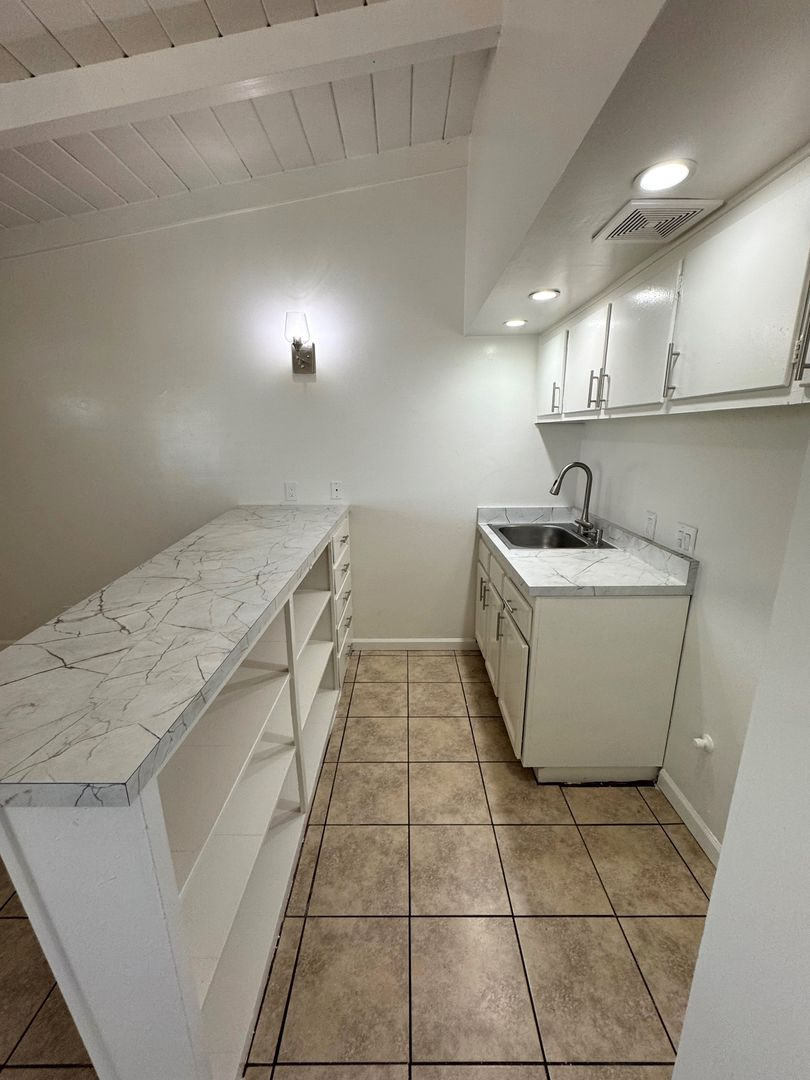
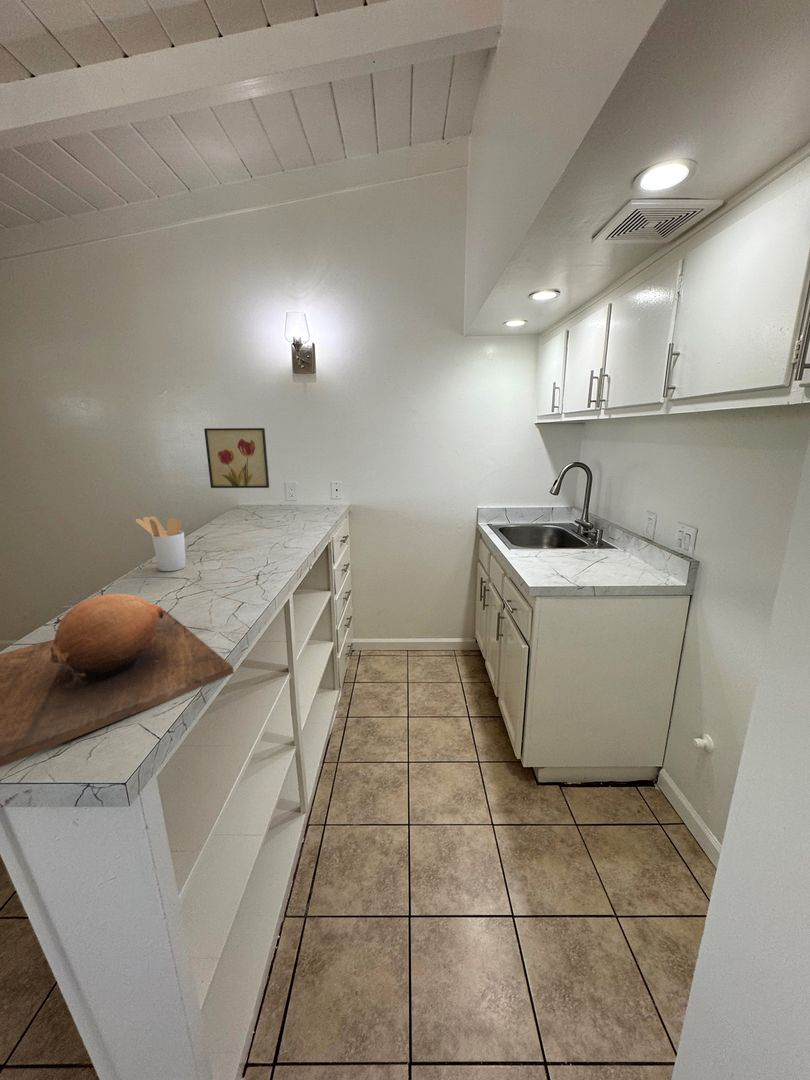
+ utensil holder (162, 541)
+ wall art (237, 458)
+ chopping board (98, 633)
